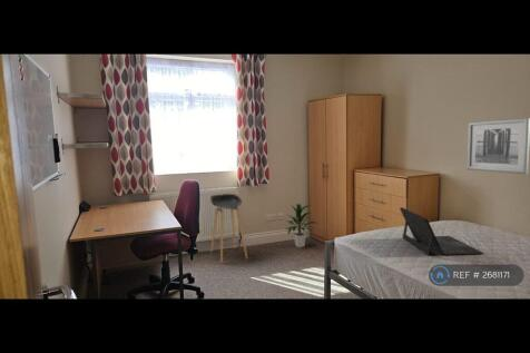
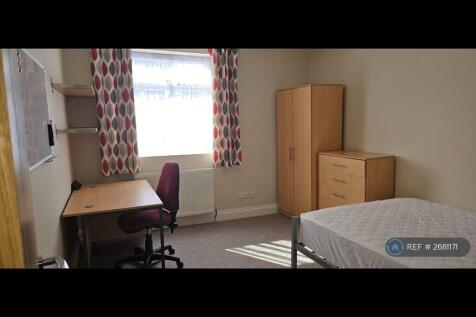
- indoor plant (300, 223)
- laptop (432, 231)
- wall art (495, 146)
- stool (223, 225)
